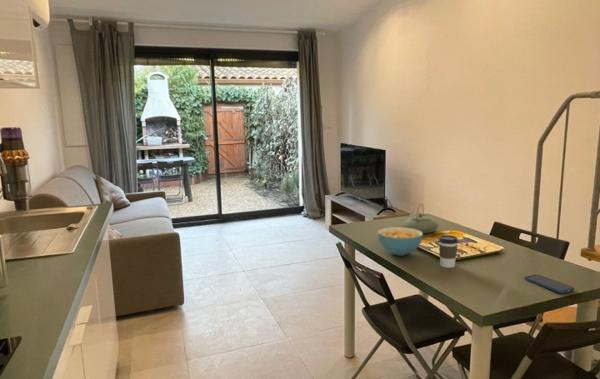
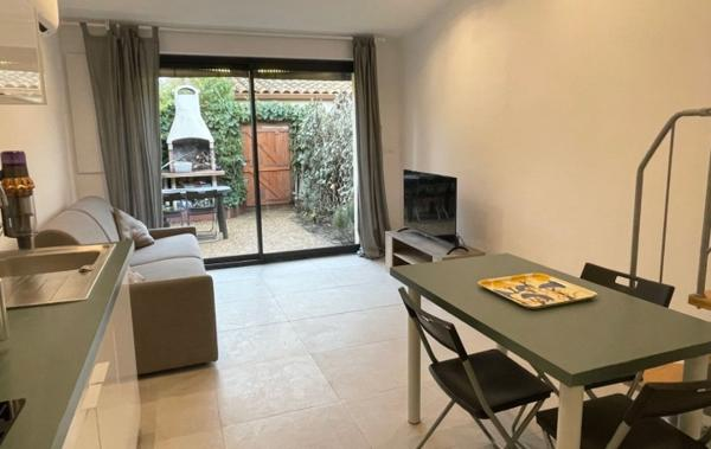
- coffee cup (447, 251)
- teapot (420, 217)
- cereal bowl (399, 243)
- smartphone (548, 283)
